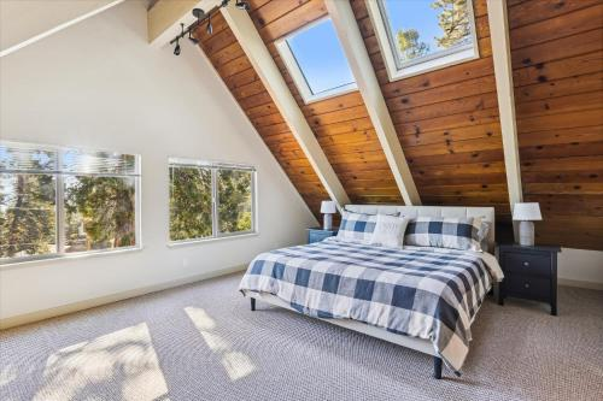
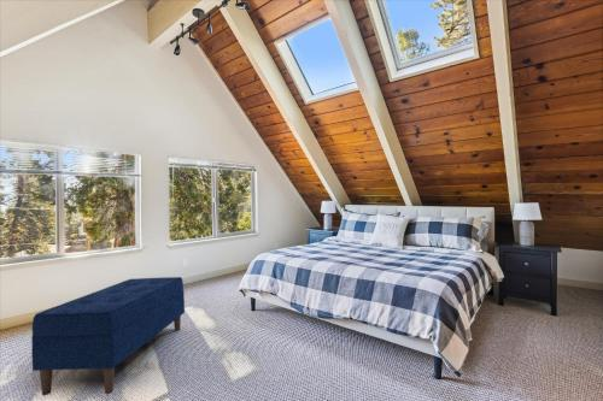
+ bench (123, 324)
